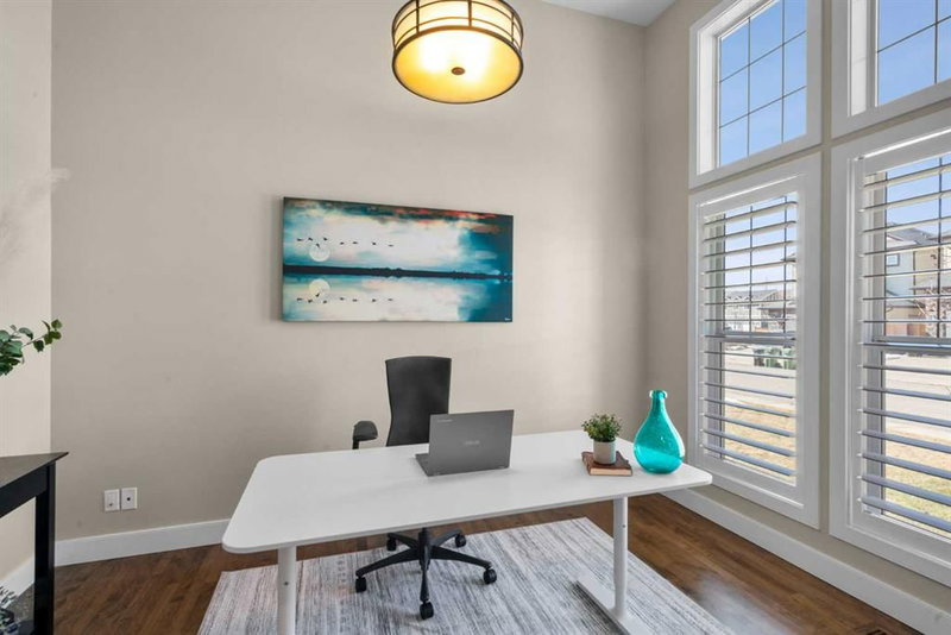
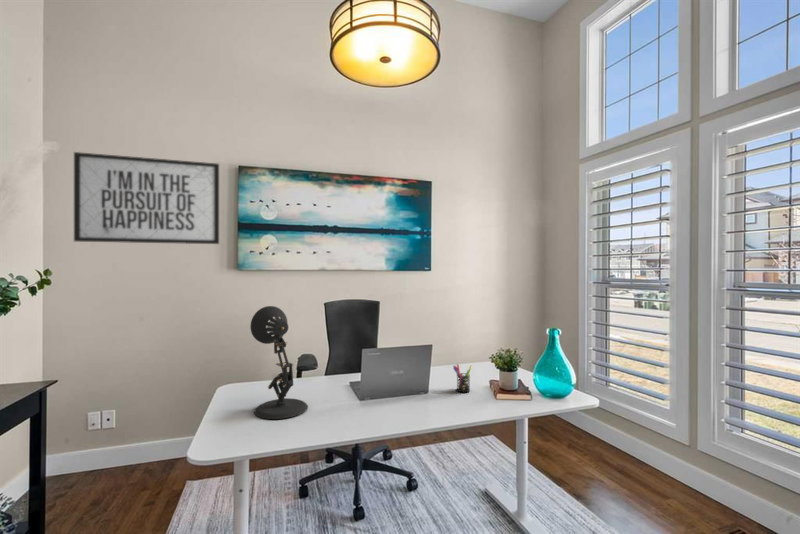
+ mirror (150, 200)
+ desk lamp (280, 358)
+ pen holder (463, 377)
